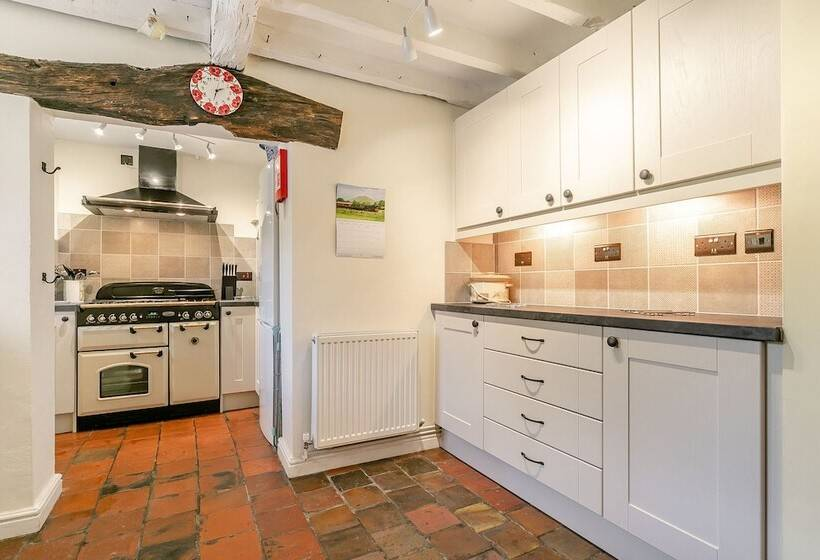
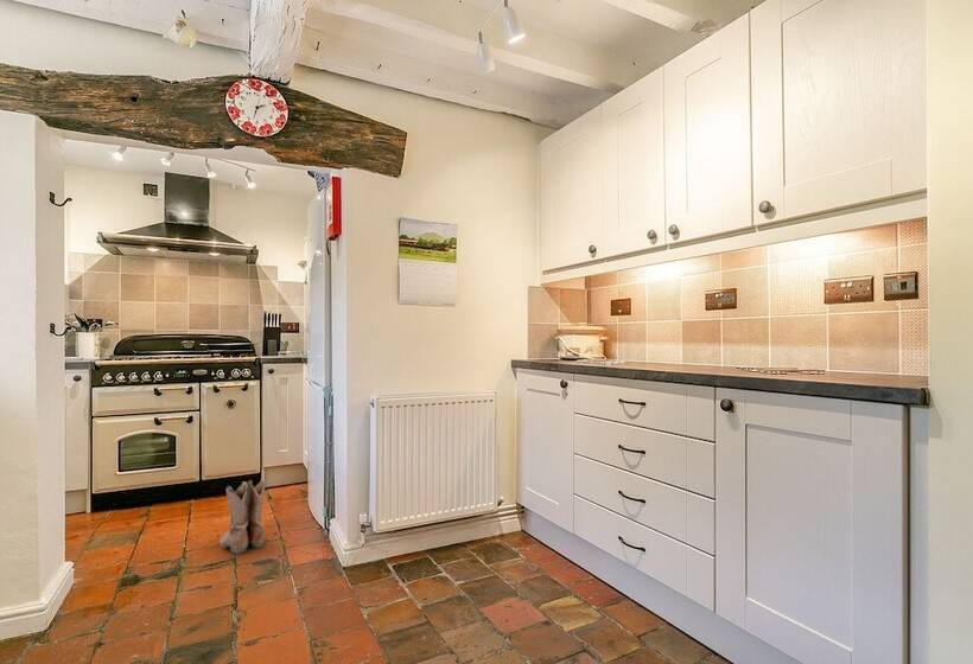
+ boots (242, 510)
